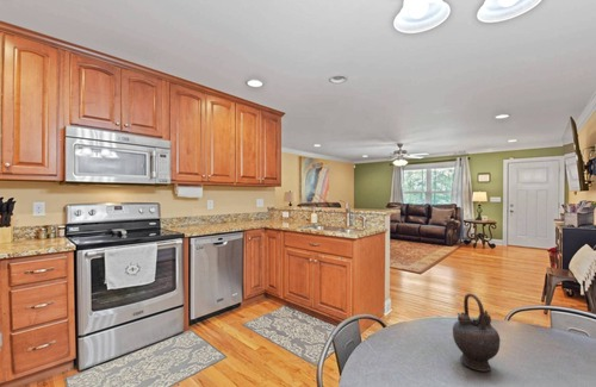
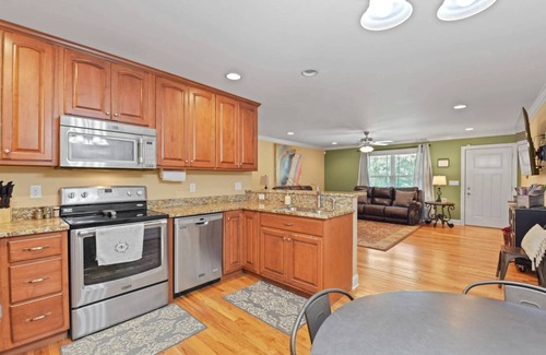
- teapot (472, 326)
